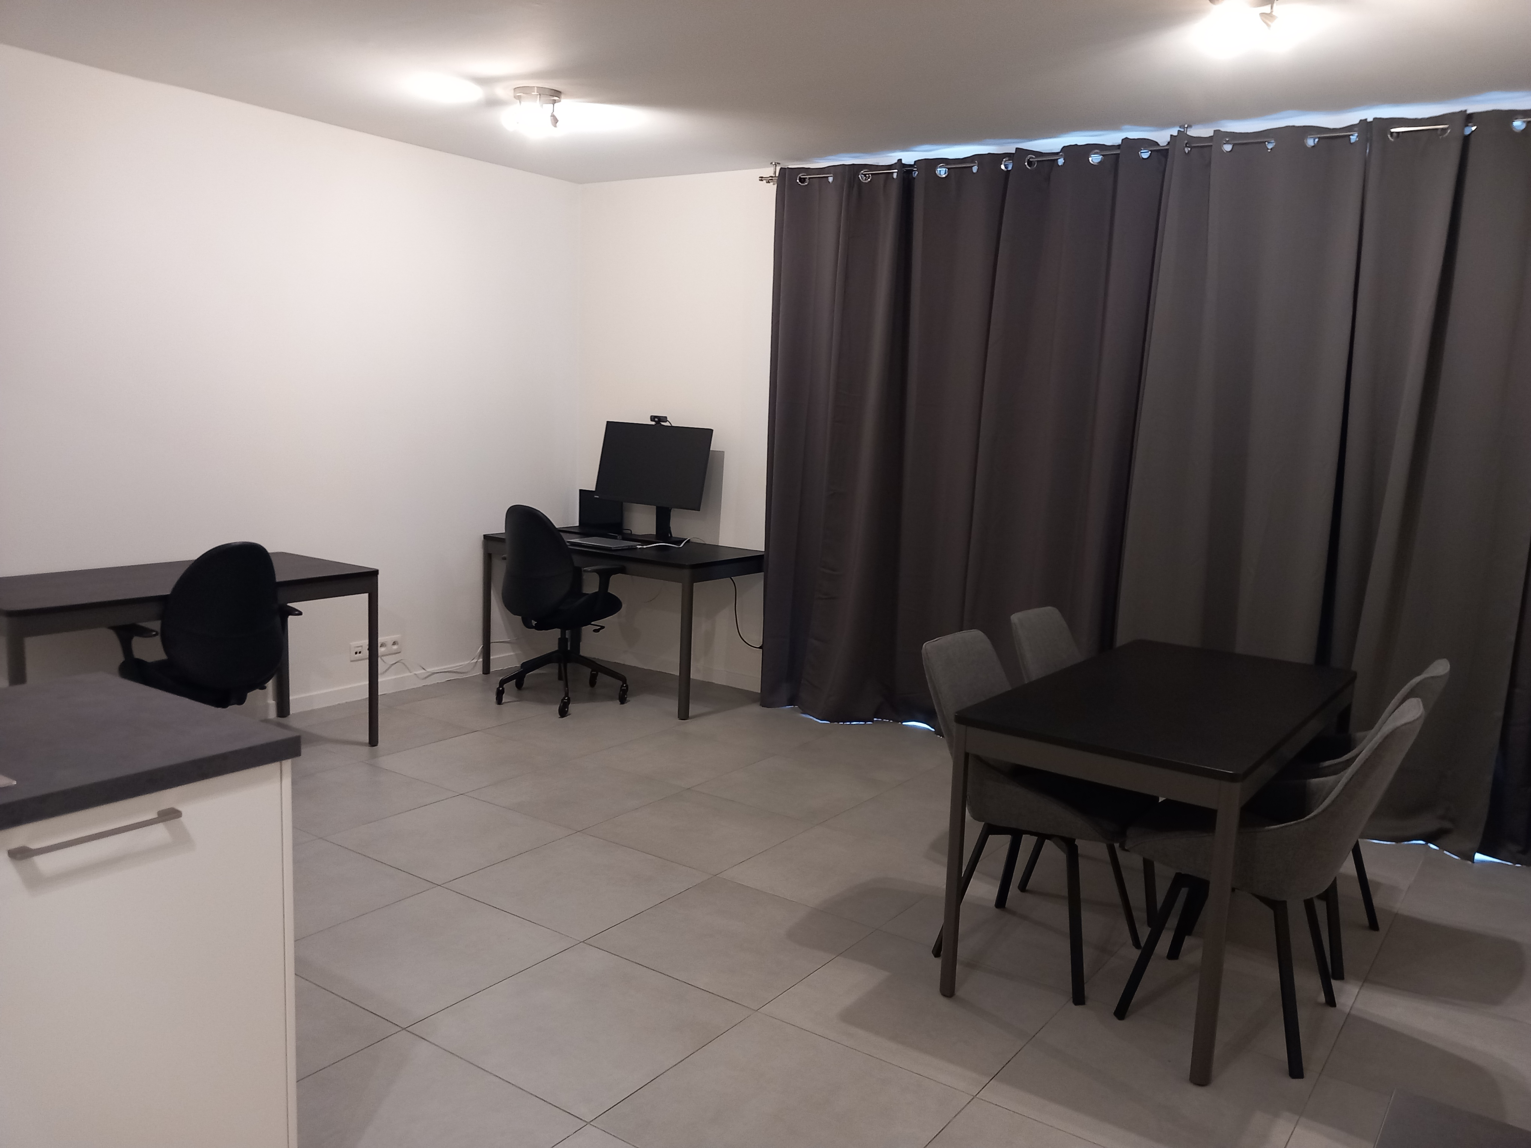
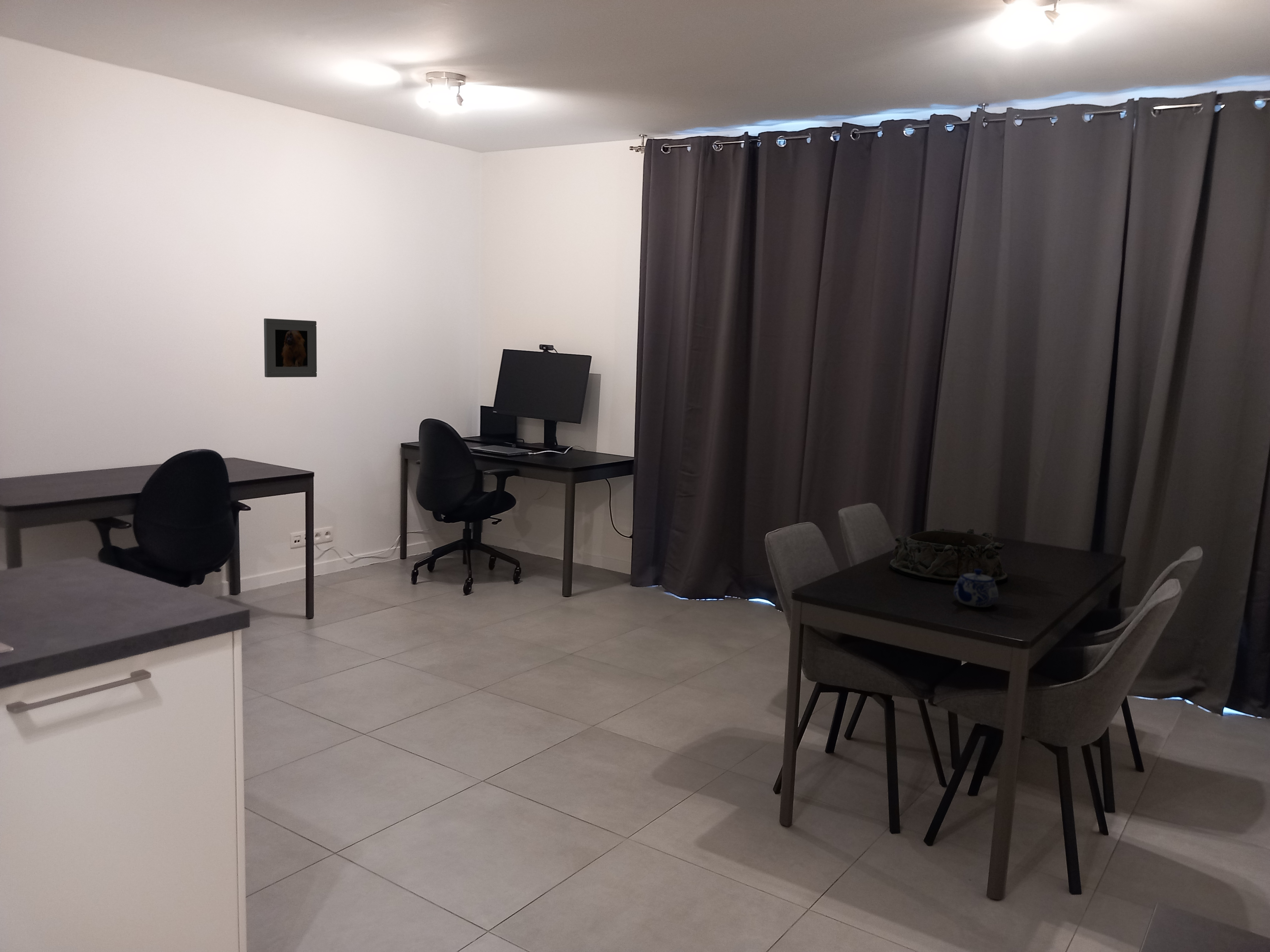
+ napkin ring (951, 553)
+ teapot (975, 587)
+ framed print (291, 348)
